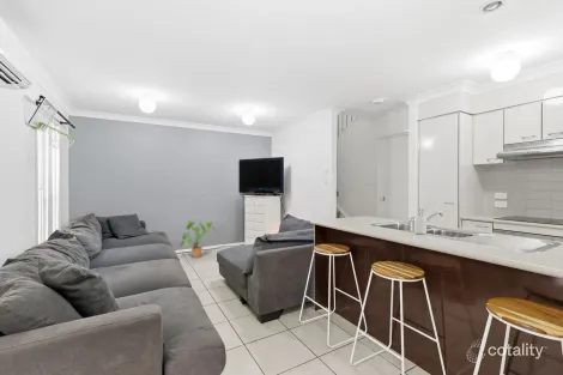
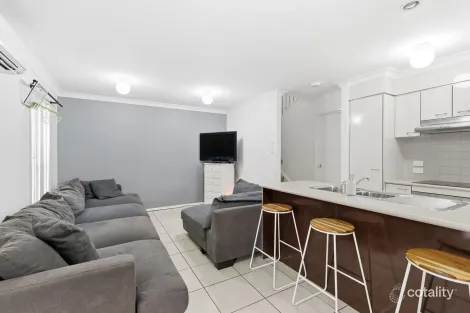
- house plant (198, 237)
